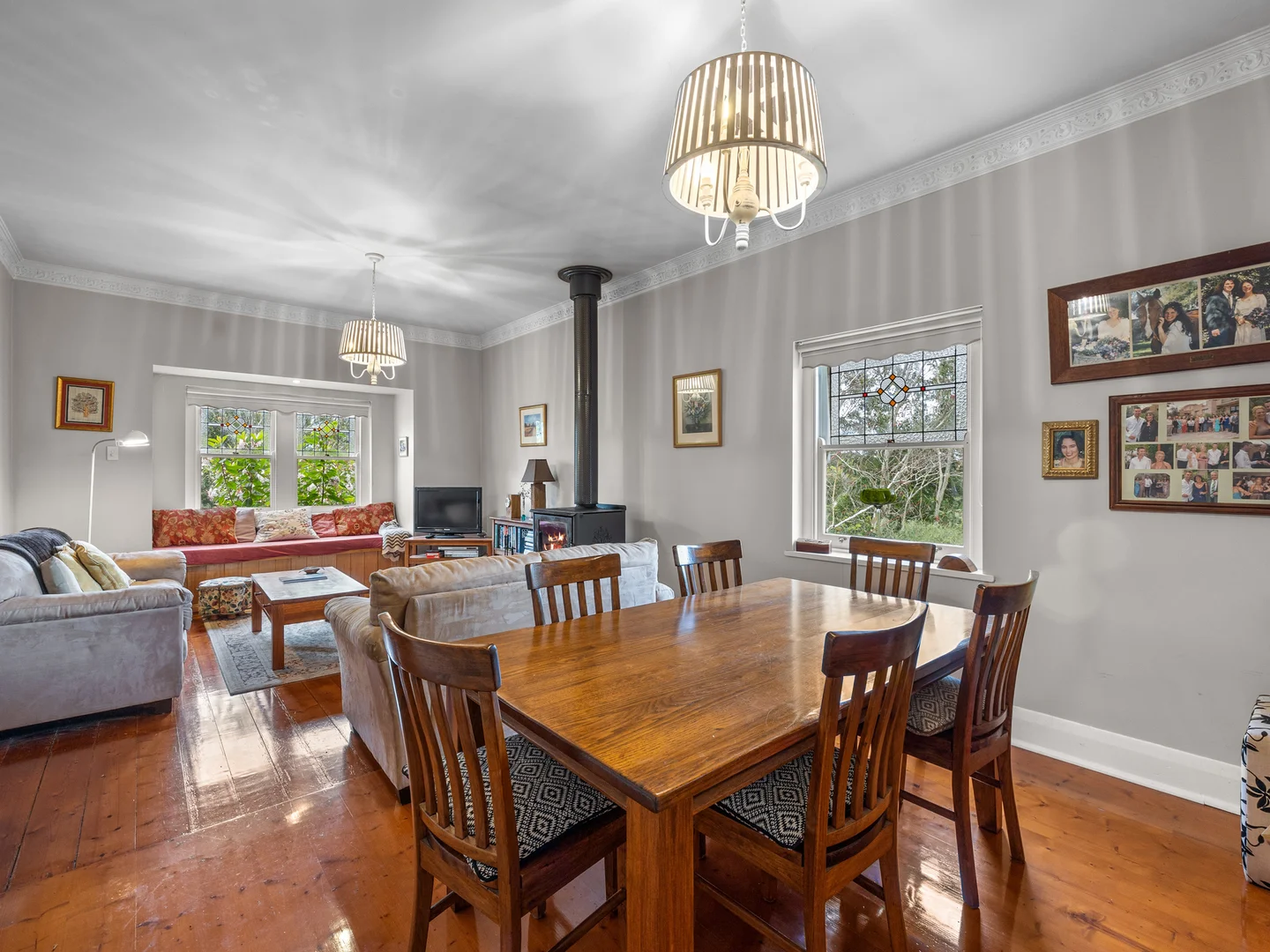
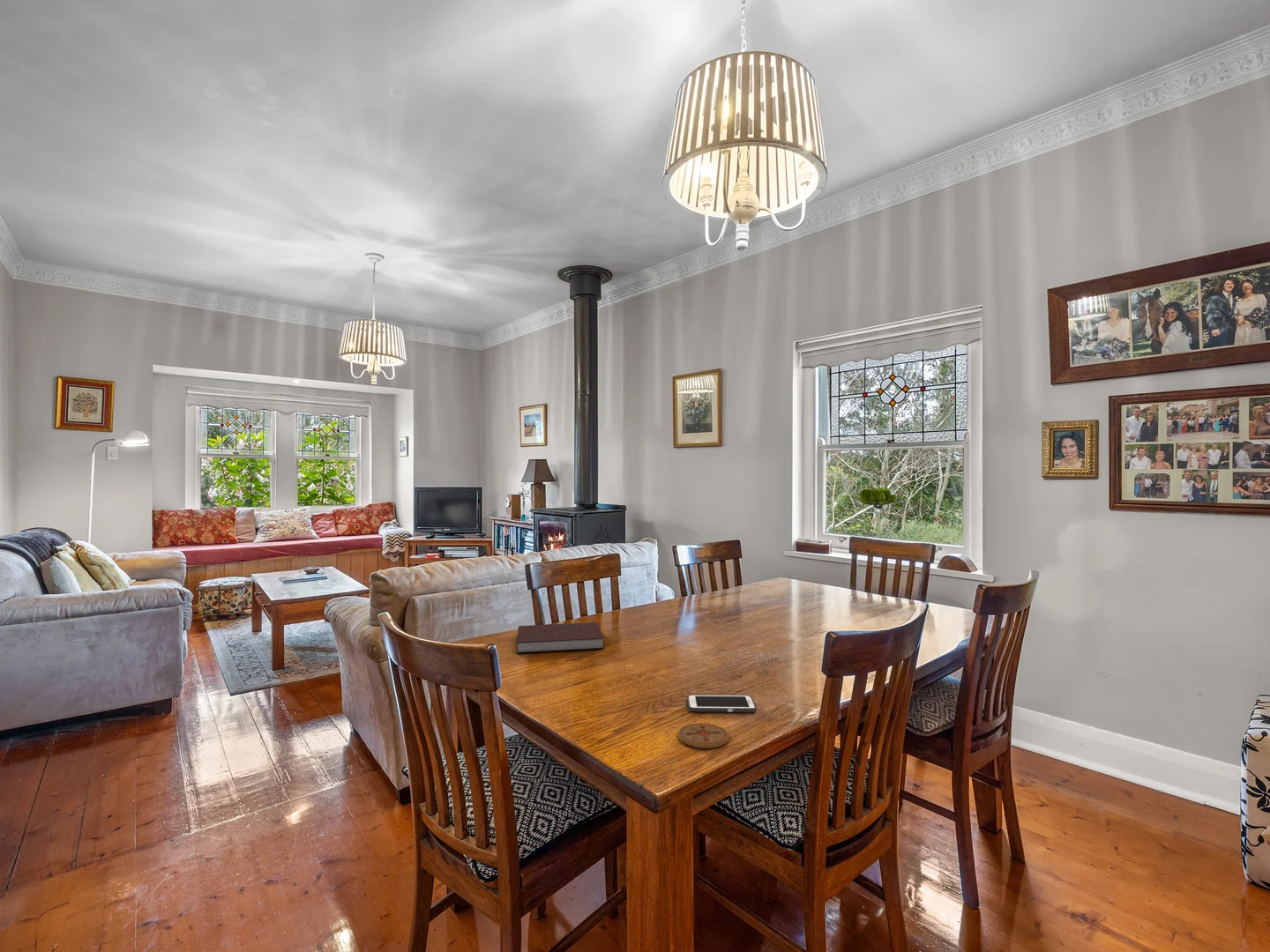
+ coaster (703, 734)
+ cell phone (721, 703)
+ notebook (559, 636)
